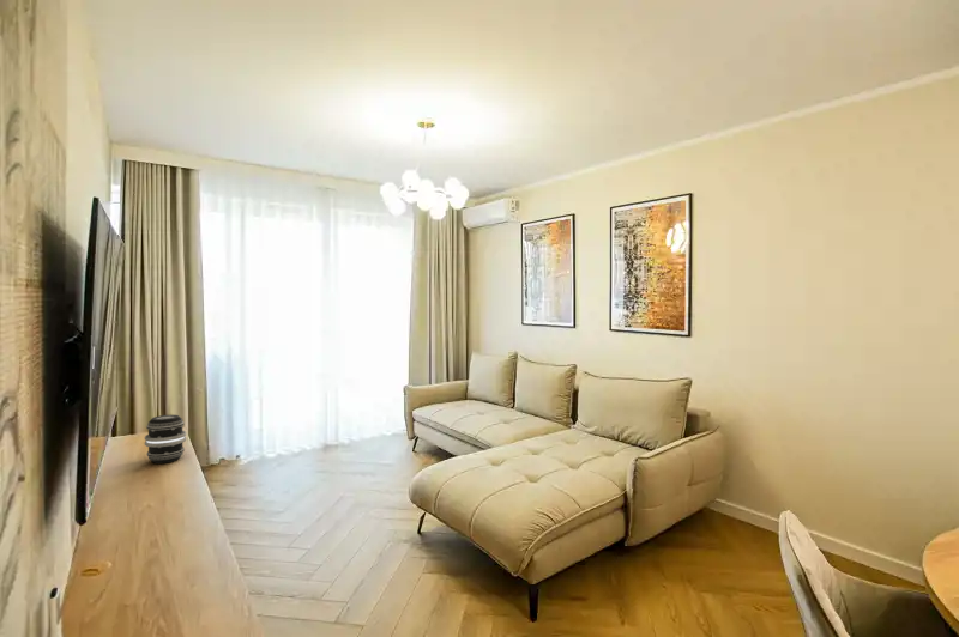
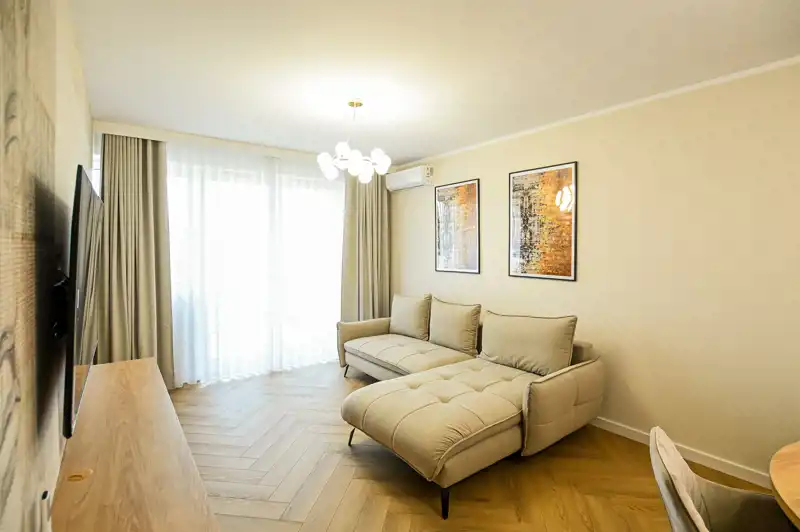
- speaker (165, 438)
